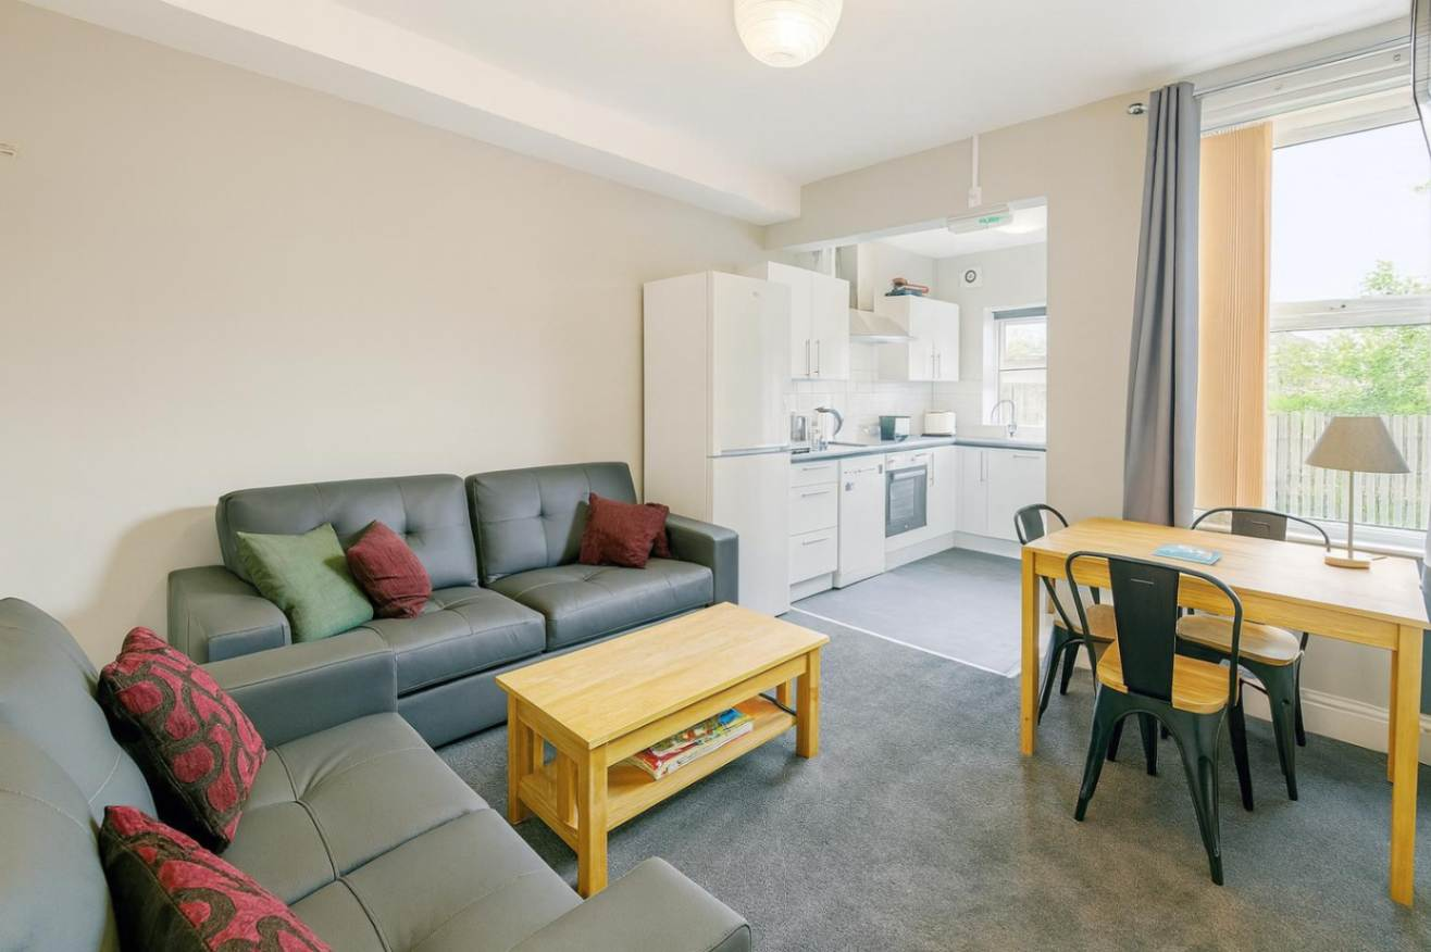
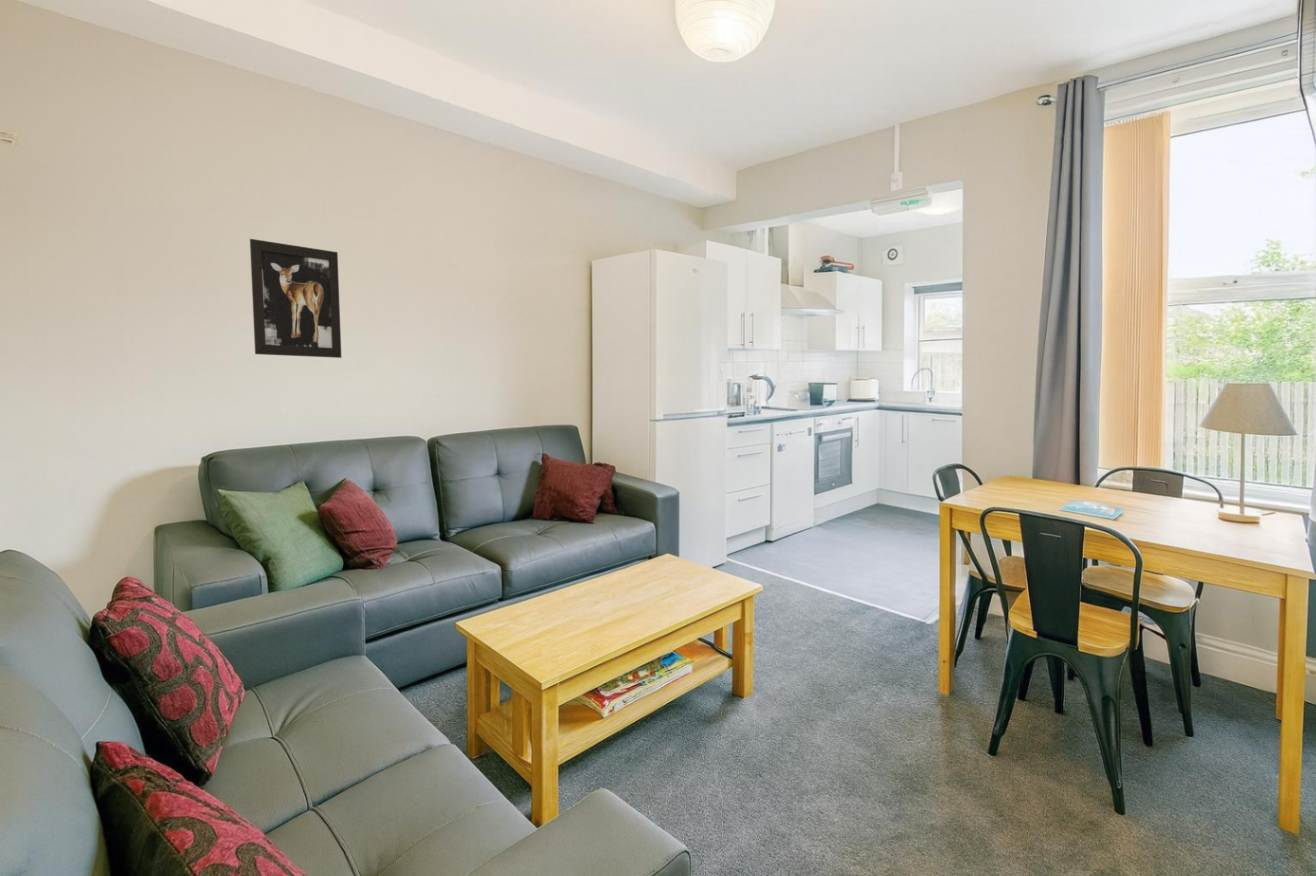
+ wall art (297, 301)
